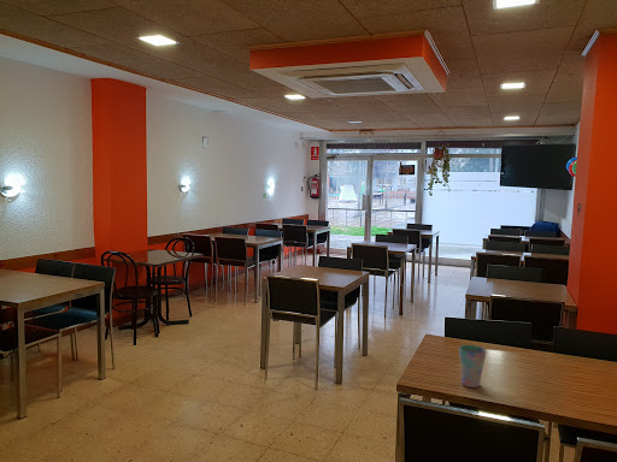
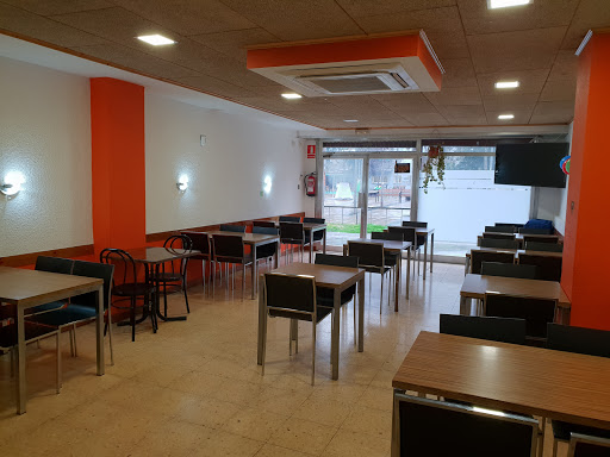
- cup (471, 366)
